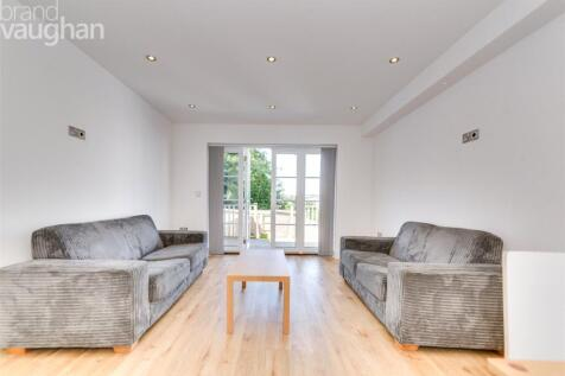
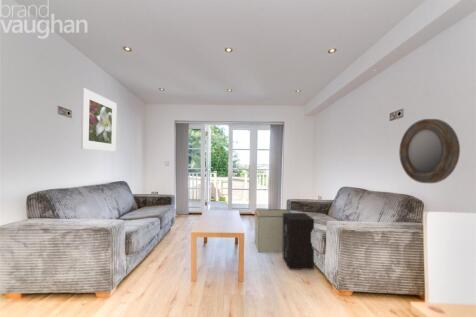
+ storage bin (273, 229)
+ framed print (100, 123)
+ speaker (297, 239)
+ home mirror (425, 151)
